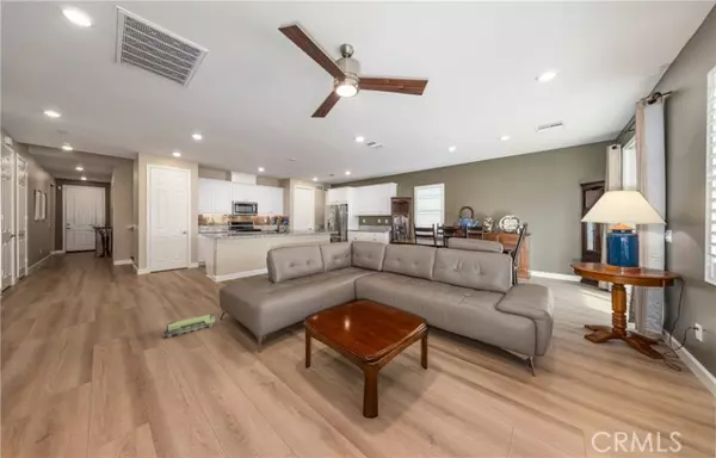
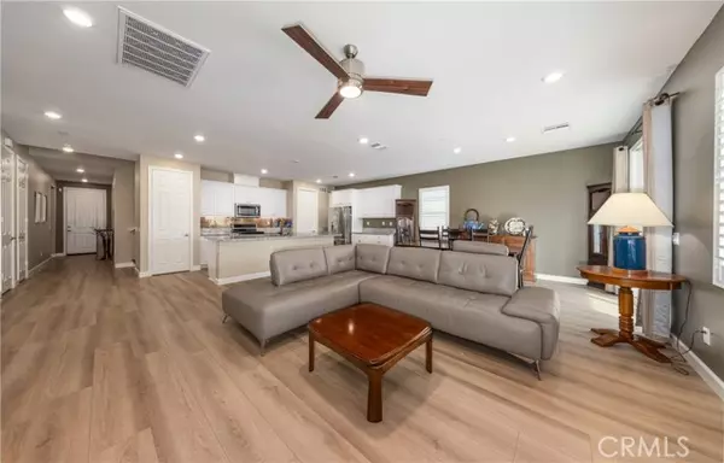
- toy train (190, 324)
